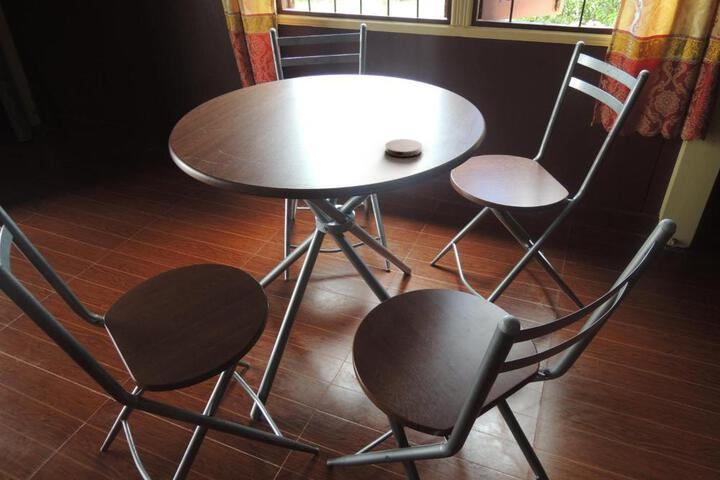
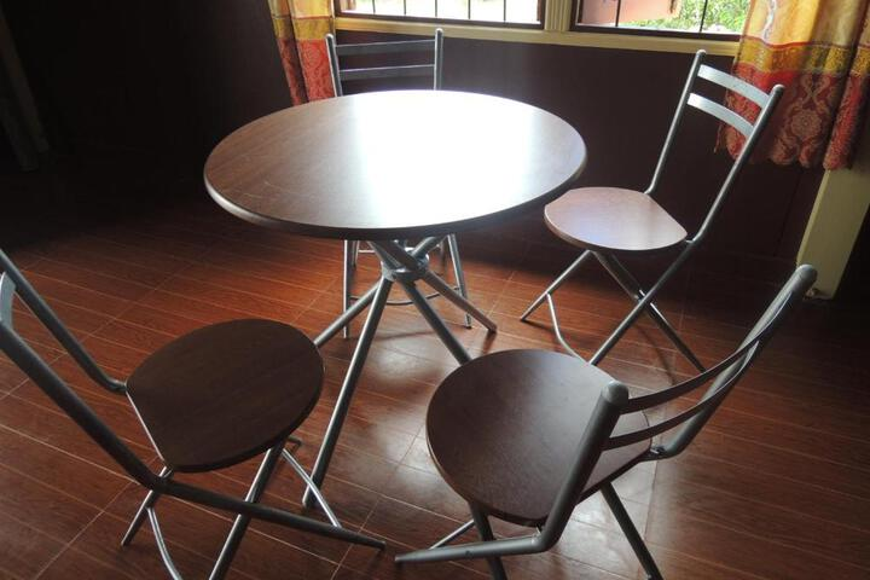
- coaster (403, 147)
